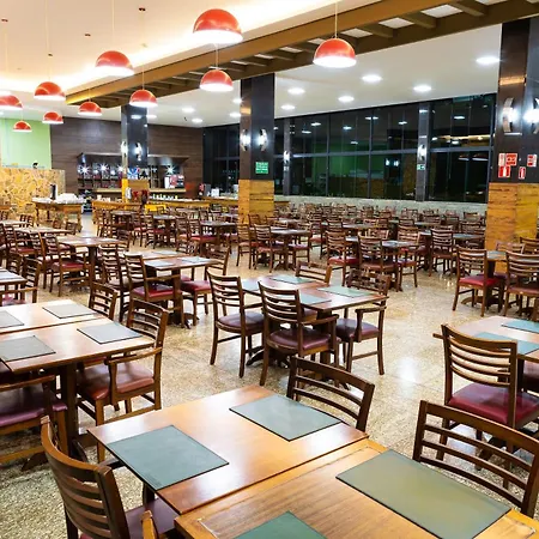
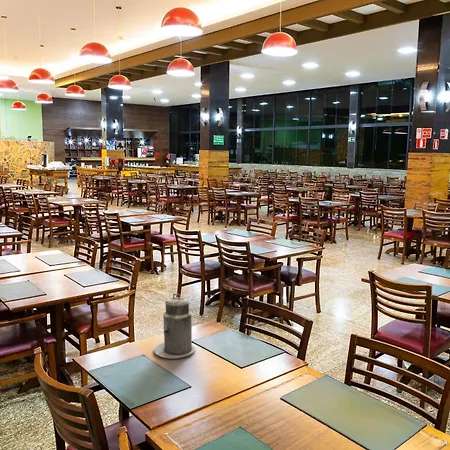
+ canister (174, 322)
